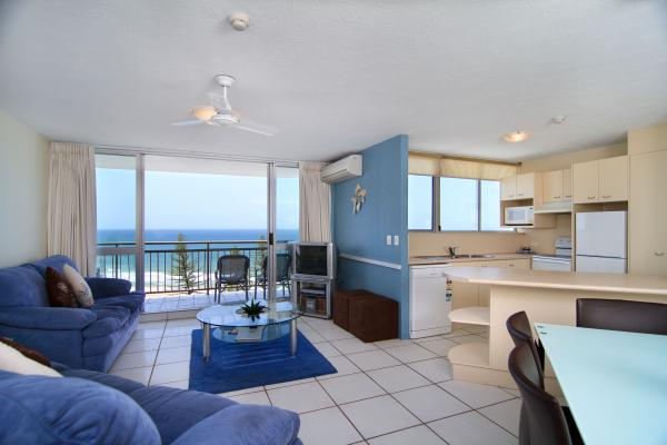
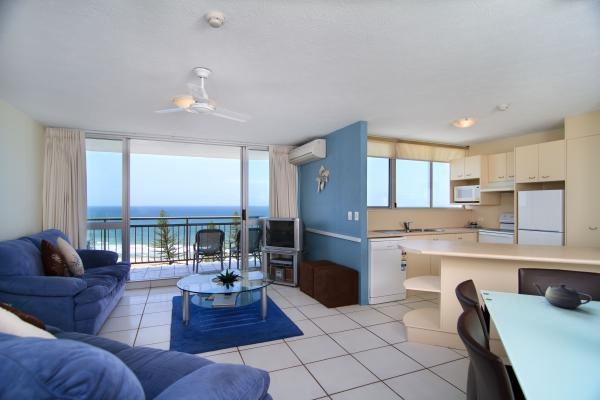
+ teapot (560, 294)
